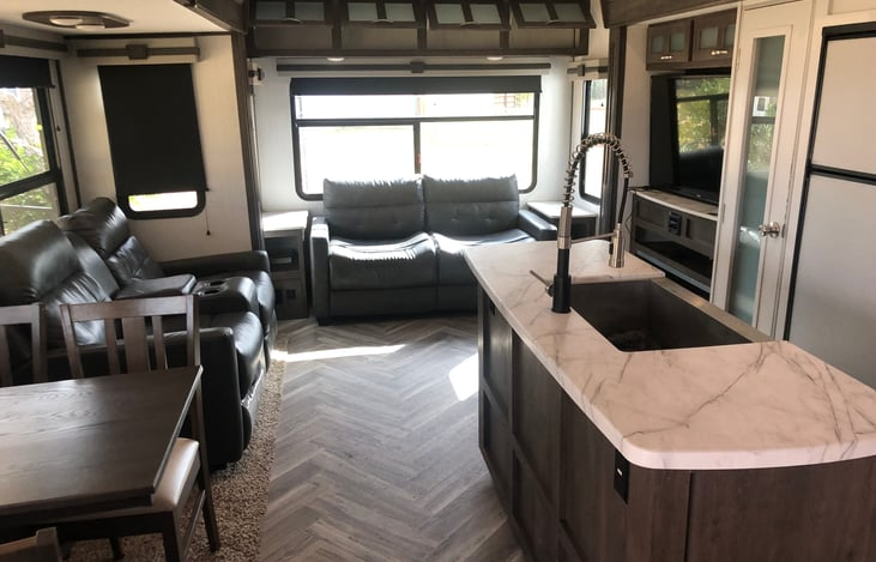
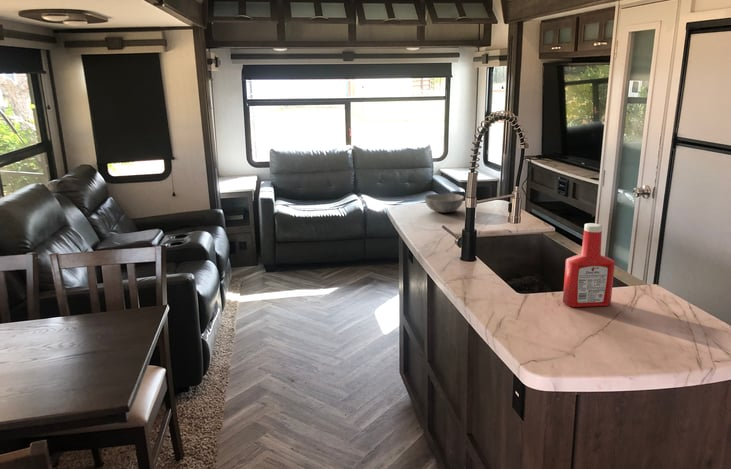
+ bowl (443, 203)
+ soap bottle (589, 264)
